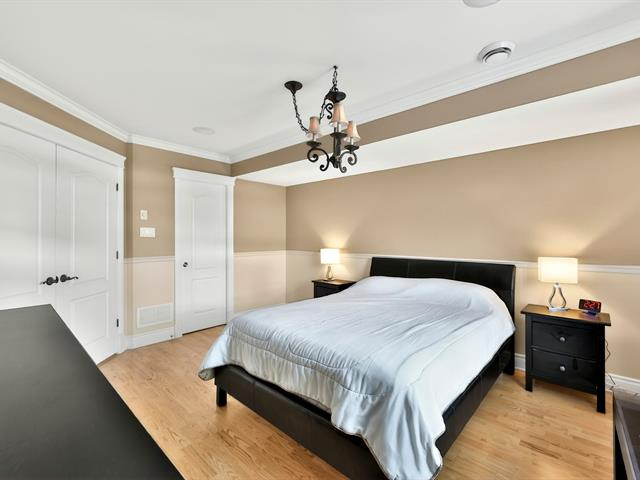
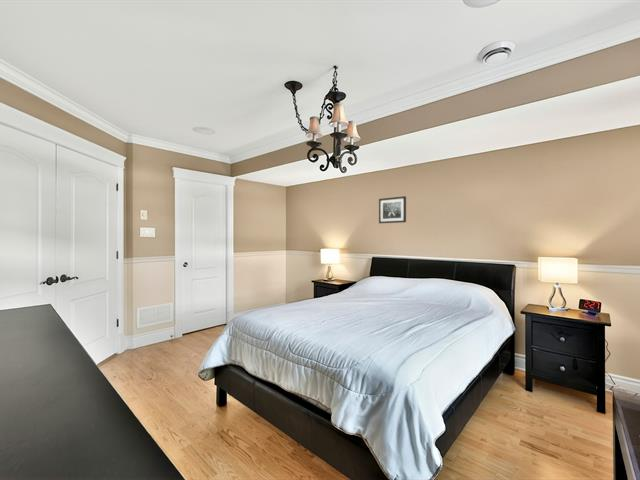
+ wall art (392, 210)
